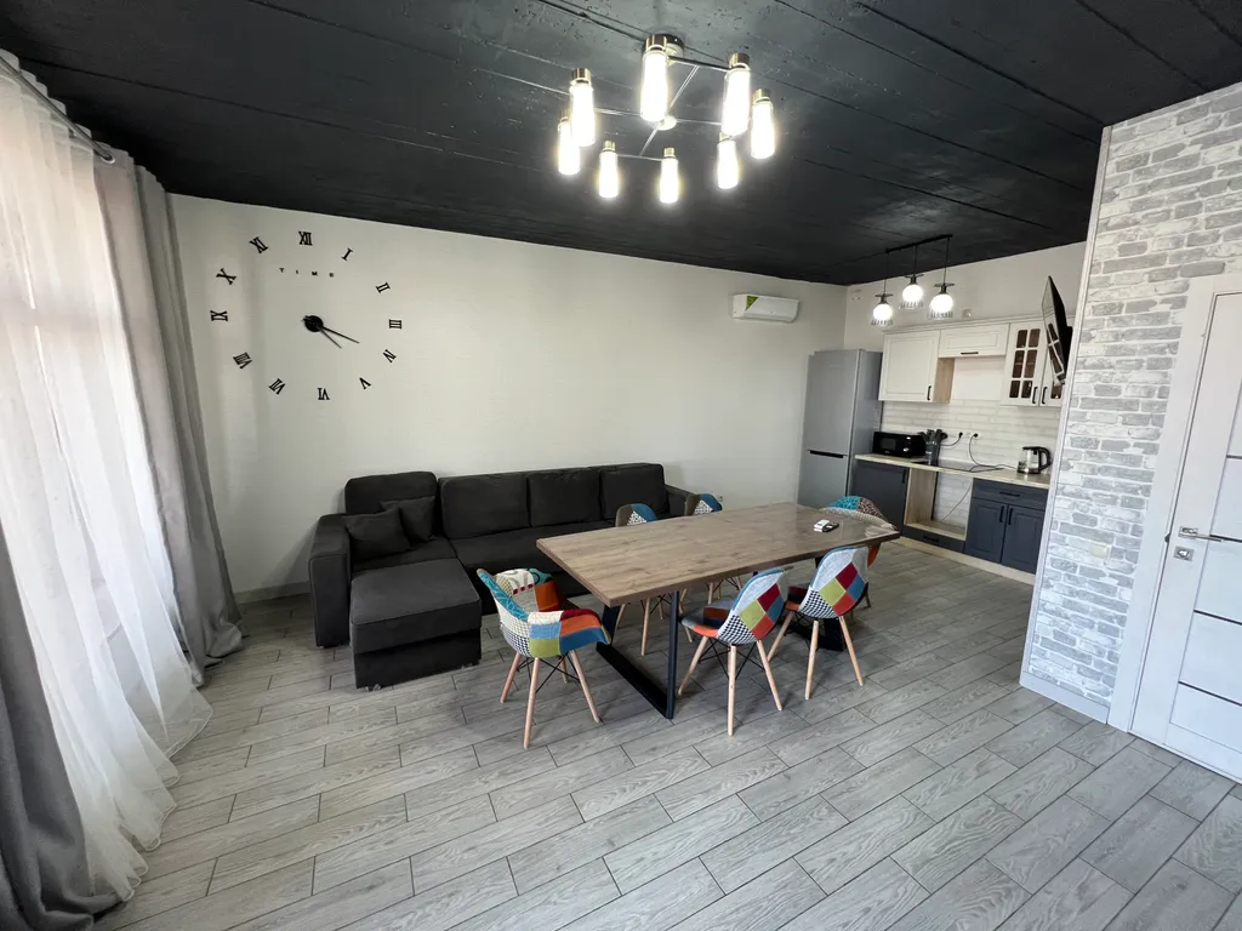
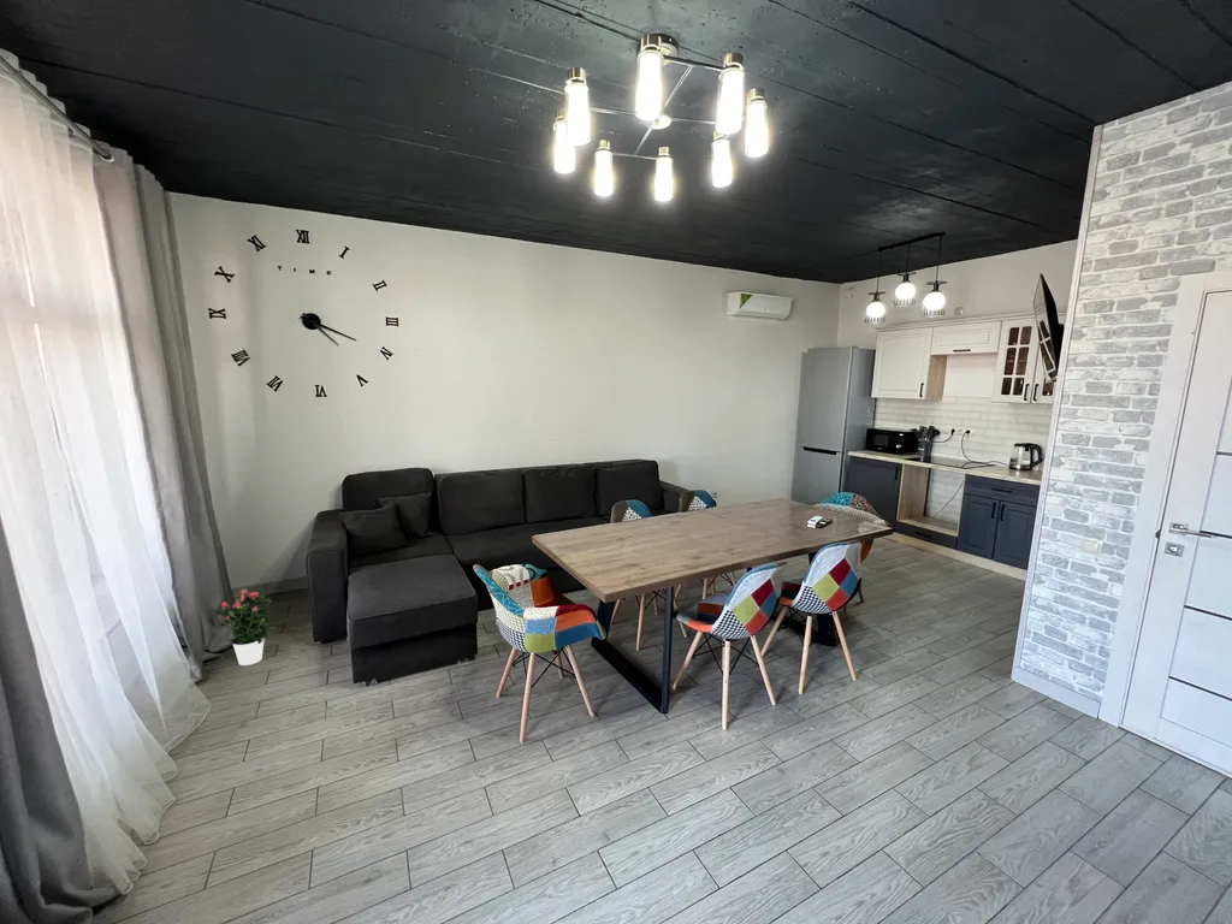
+ potted flower (247, 627)
